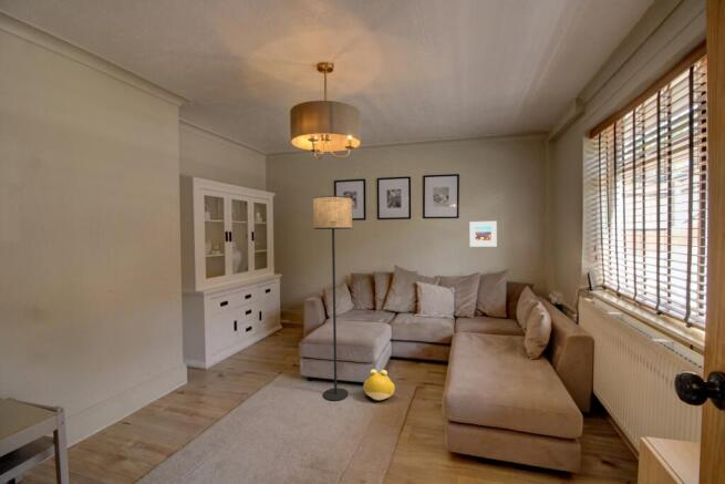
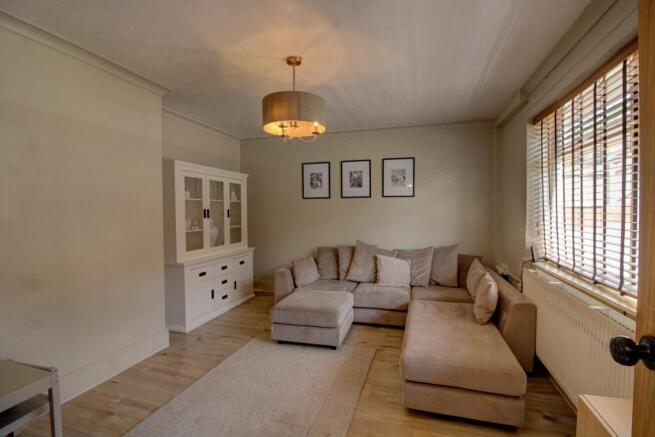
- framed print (483, 234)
- floor lamp (333, 297)
- plush toy (379, 383)
